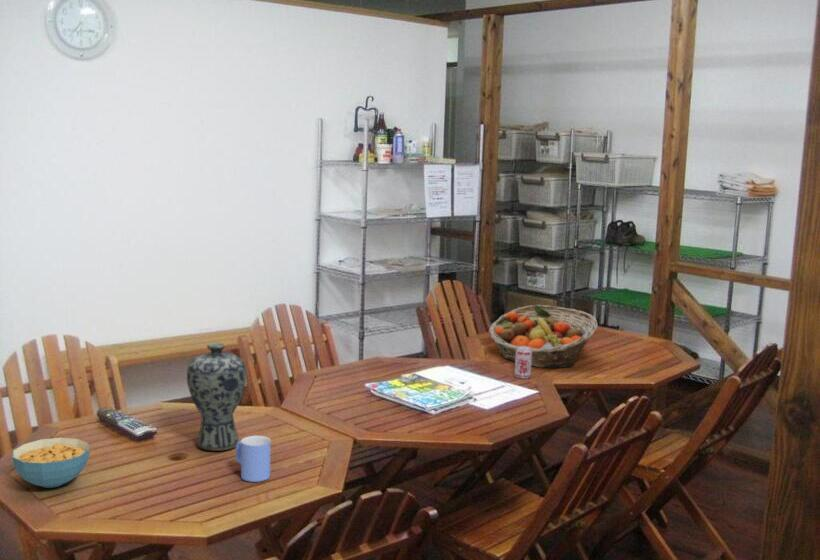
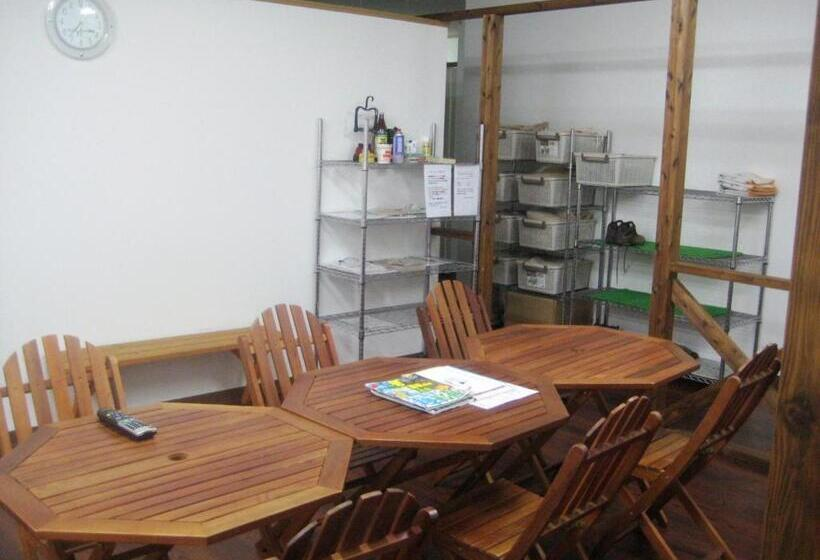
- mug (252, 456)
- cereal bowl (51, 466)
- beverage can (523, 362)
- fruit basket (541, 335)
- vase (216, 395)
